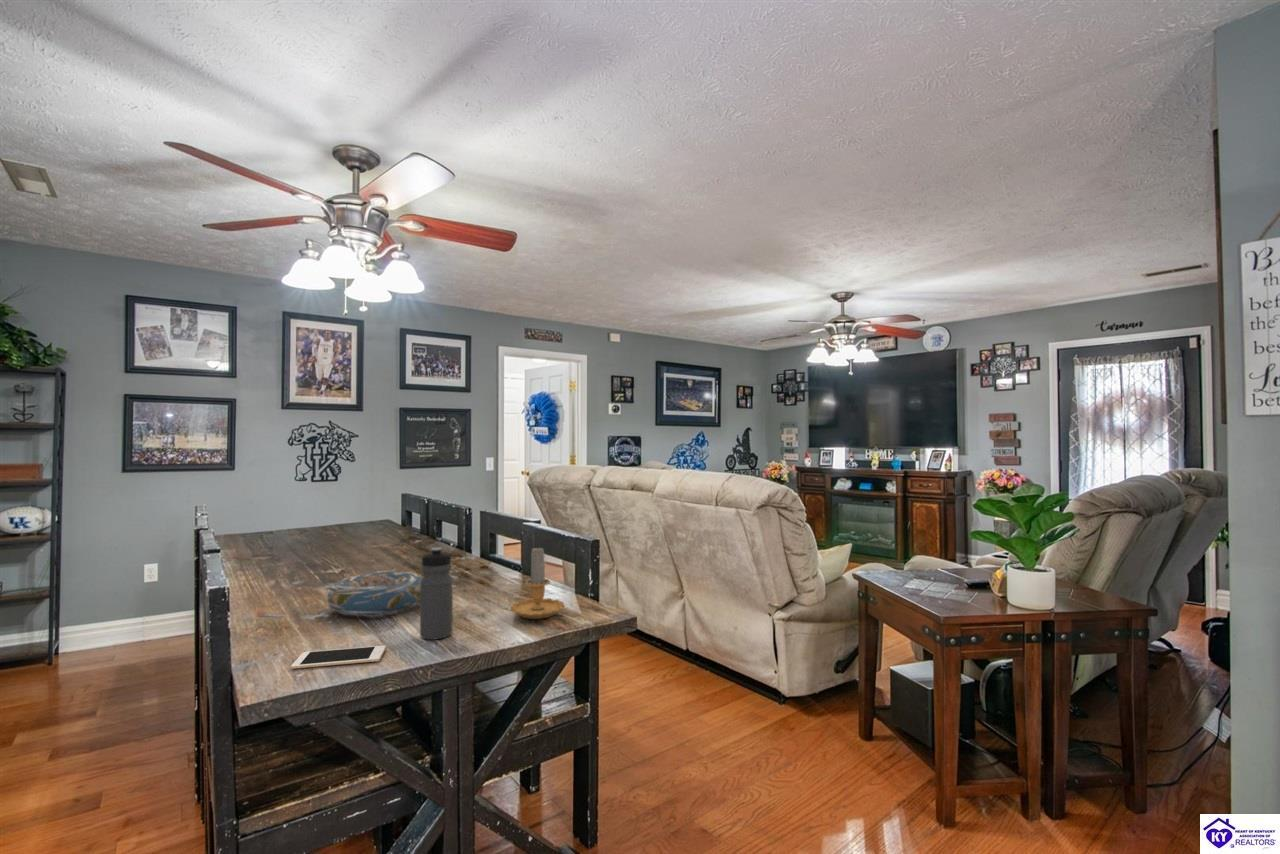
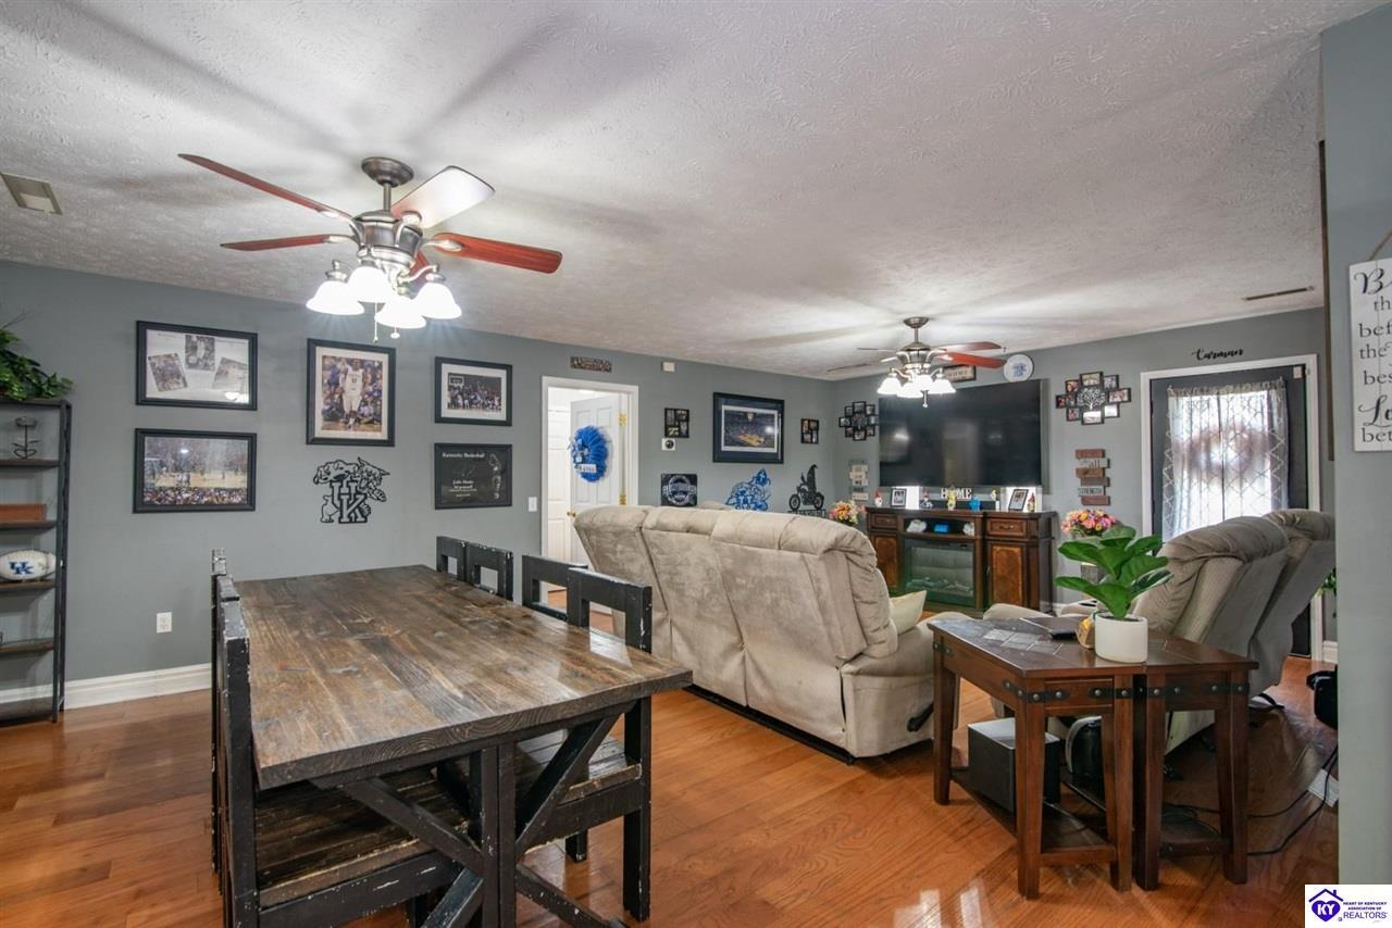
- decorative bowl (378, 592)
- candle (531, 580)
- cell phone (340, 656)
- water bottle (436, 591)
